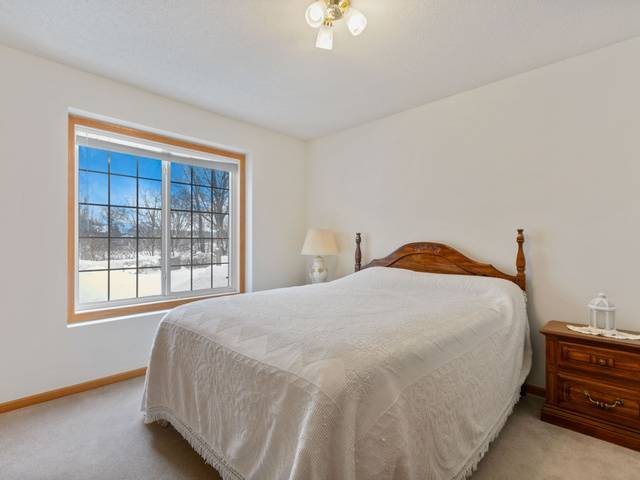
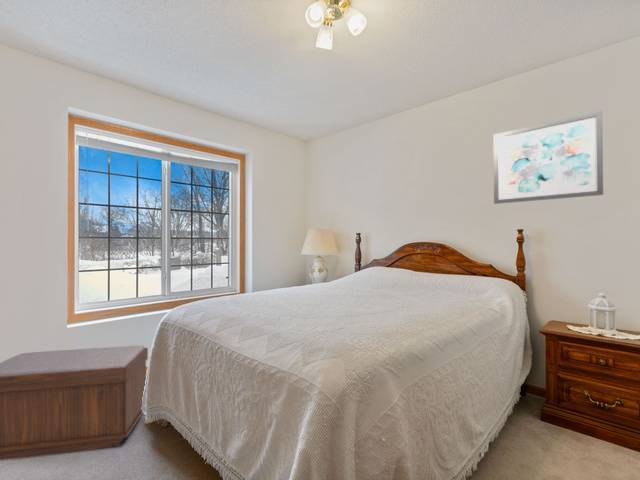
+ wall art (543, 161)
+ bench (69, 396)
